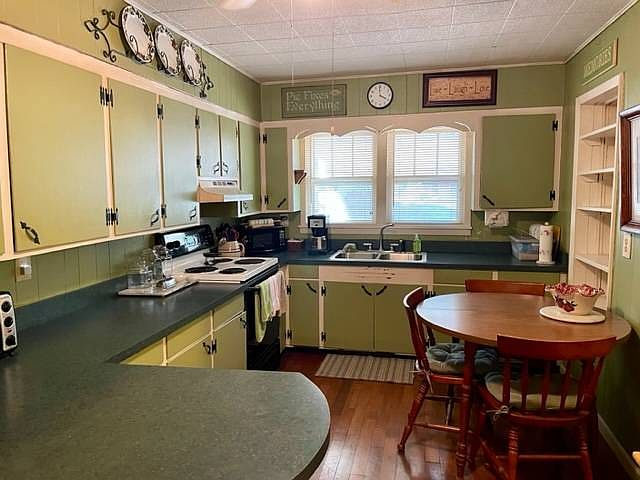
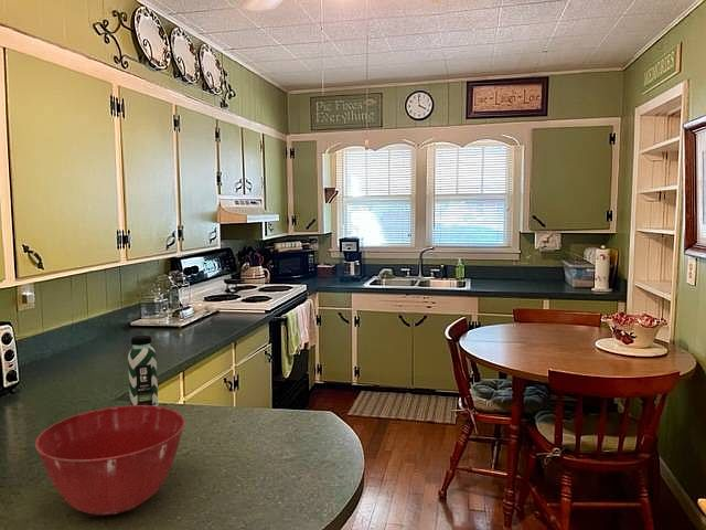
+ mixing bowl (115, 463)
+ water bottle (142, 379)
